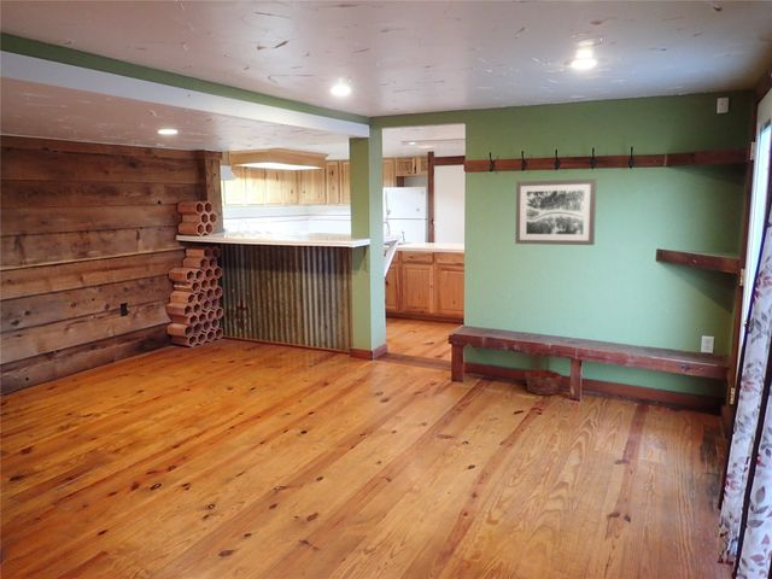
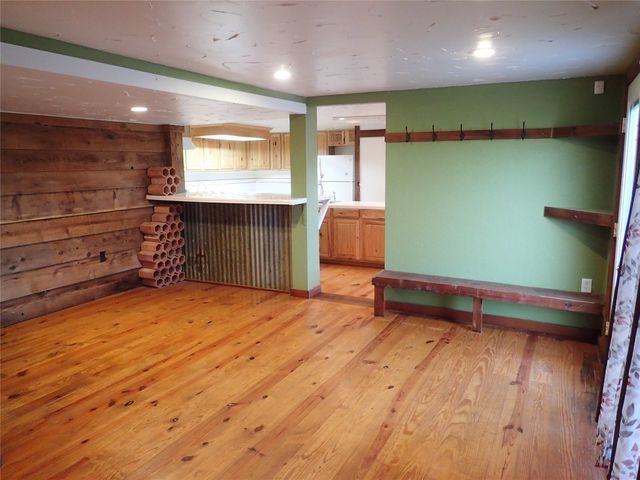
- wall art (554, 212)
- basket (543, 369)
